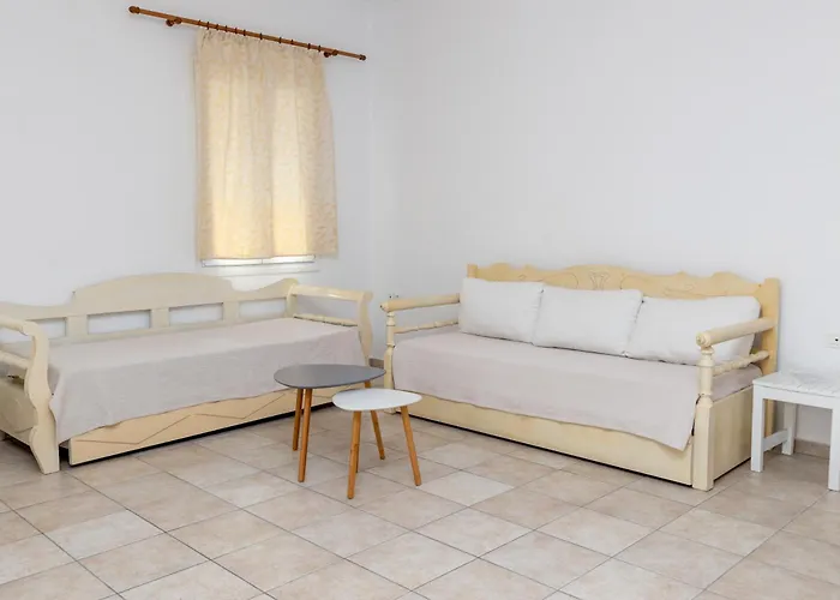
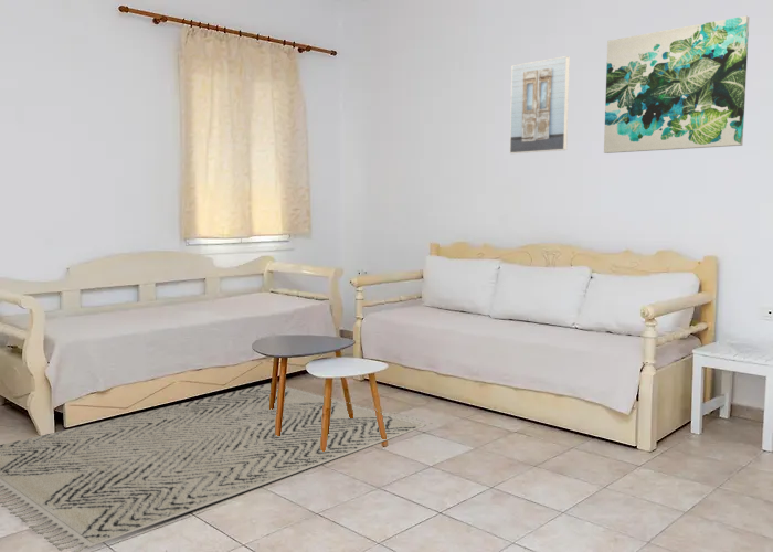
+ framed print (538, 106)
+ wall art (671, 89)
+ rug (208, 439)
